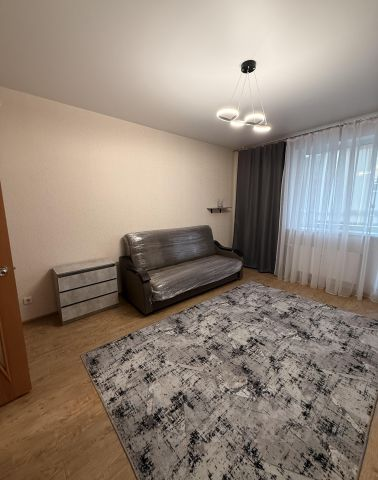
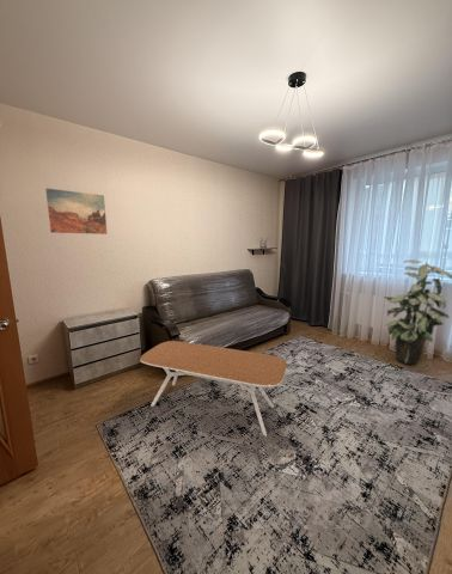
+ indoor plant (413, 311)
+ coffee table (213, 379)
+ wall art (78, 213)
